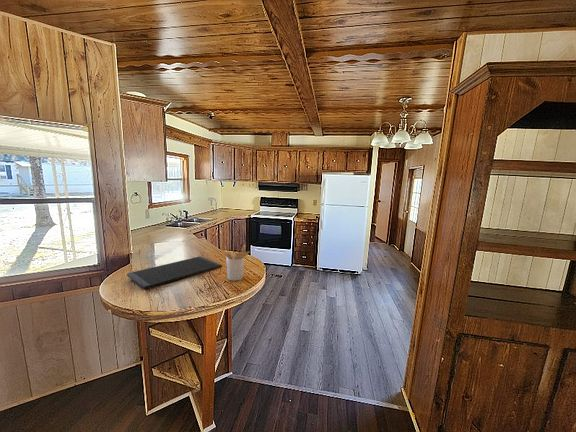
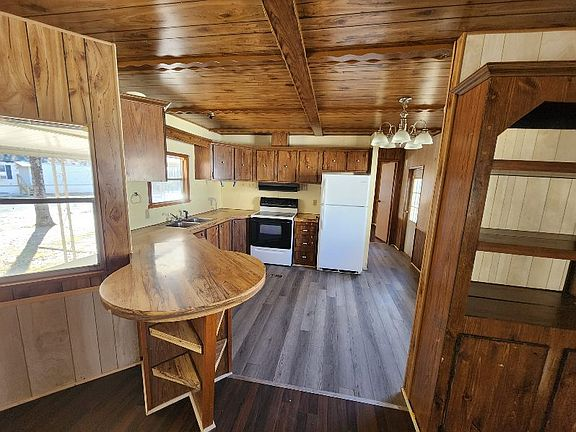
- cutting board (177, 270)
- utensil holder (237, 263)
